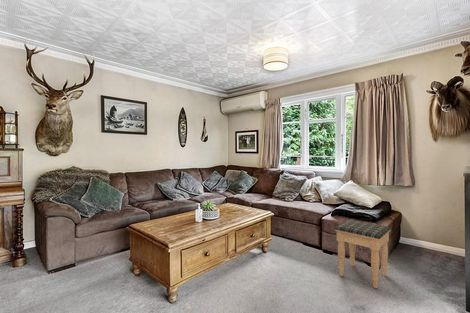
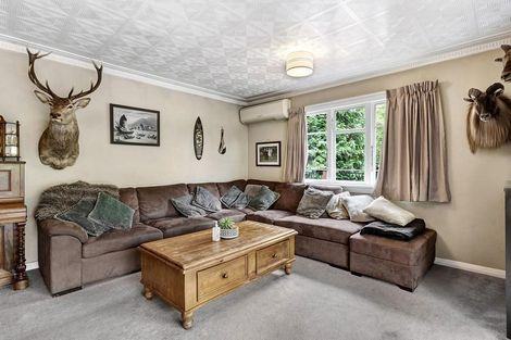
- footstool (365, 246)
